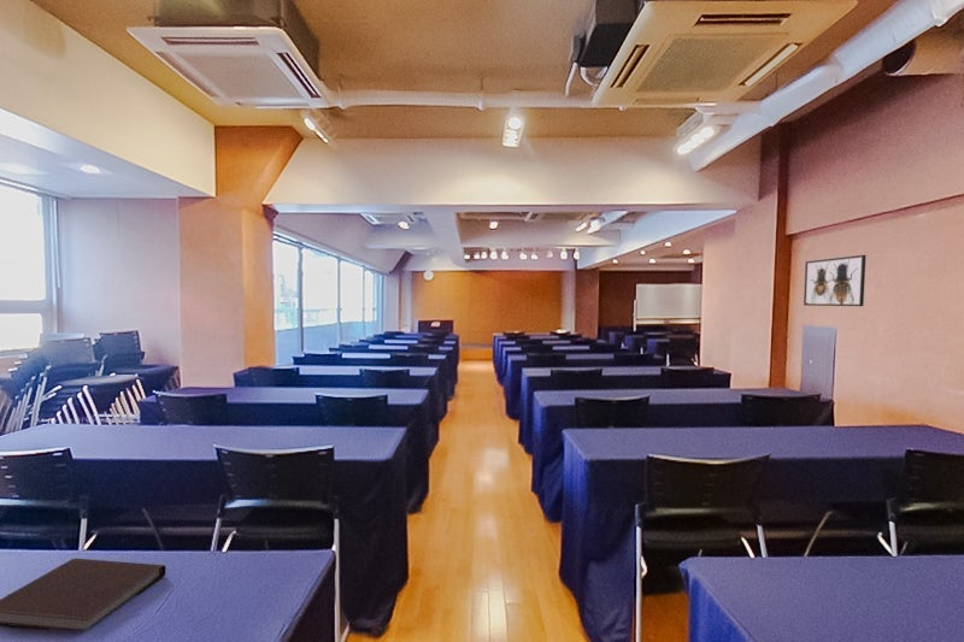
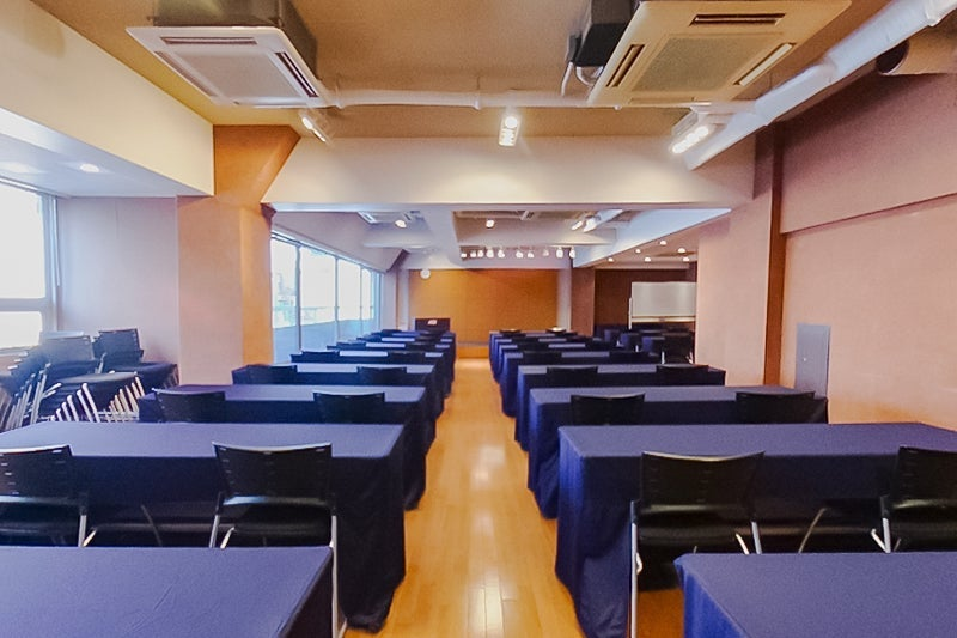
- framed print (831, 282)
- notebook (81, 591)
